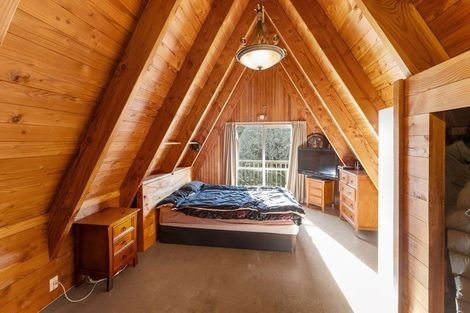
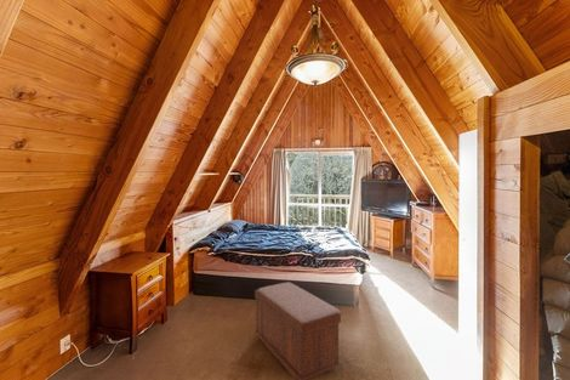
+ bench (293, 324)
